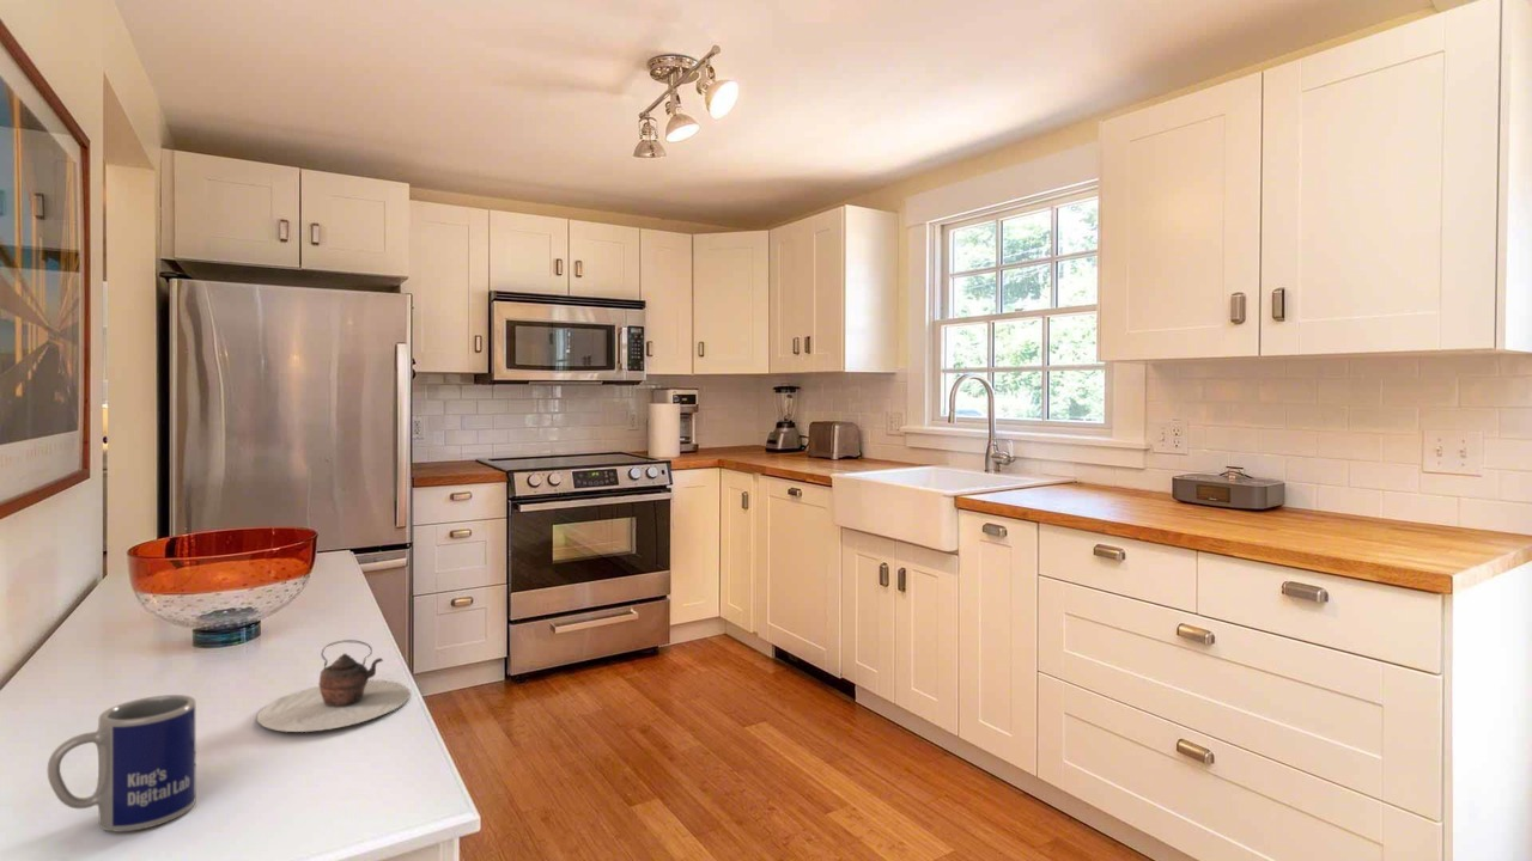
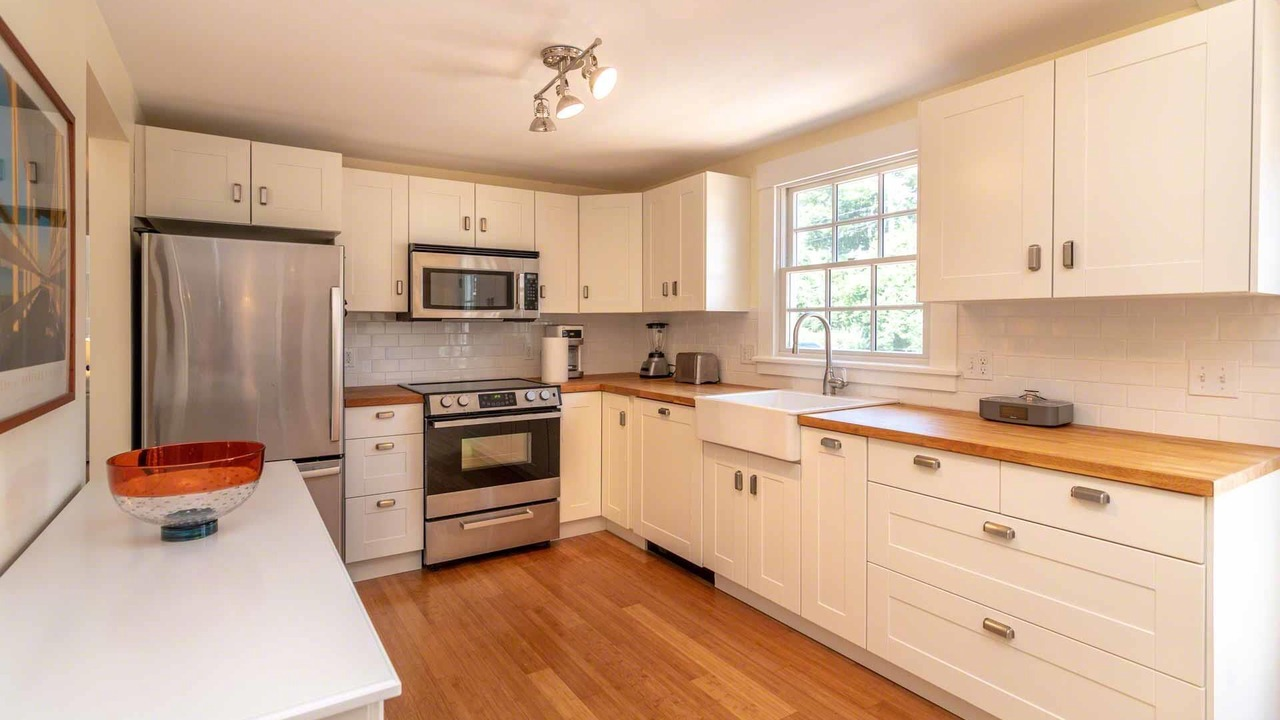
- mug (124, 765)
- teapot (336, 673)
